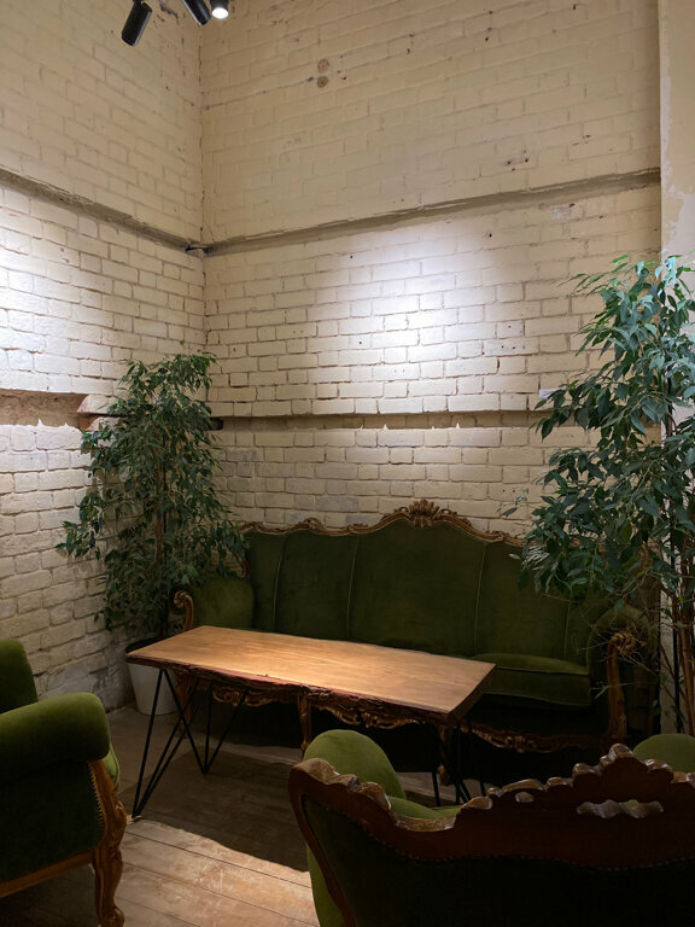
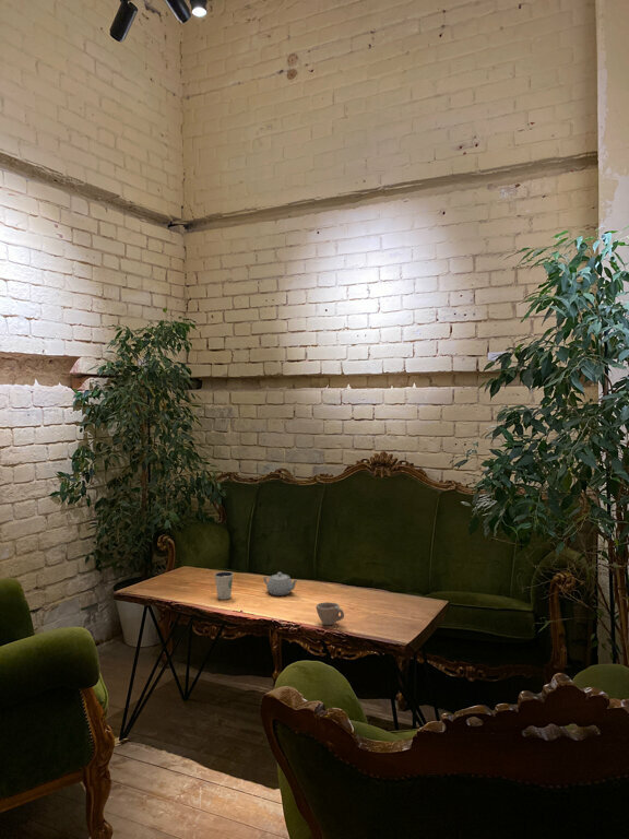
+ teapot (281, 582)
+ cup (331, 614)
+ dixie cup (224, 586)
